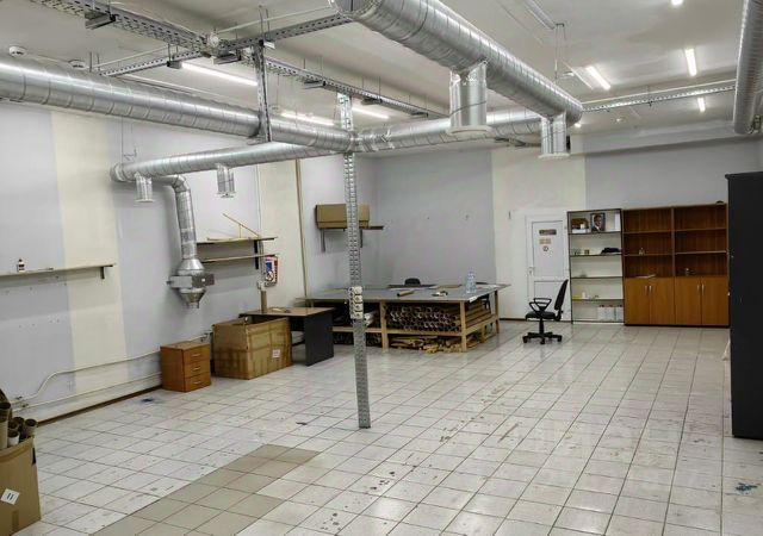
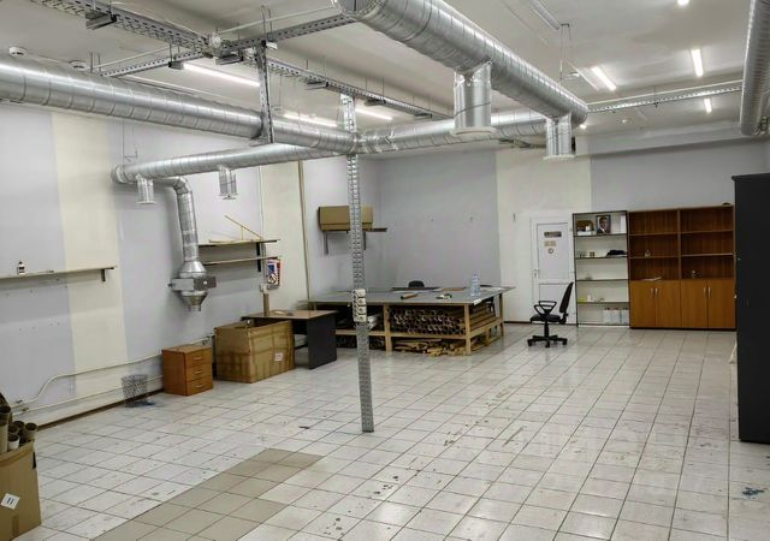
+ waste bin (135, 390)
